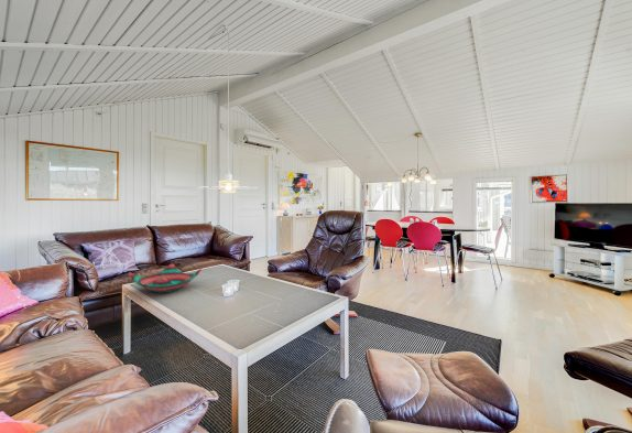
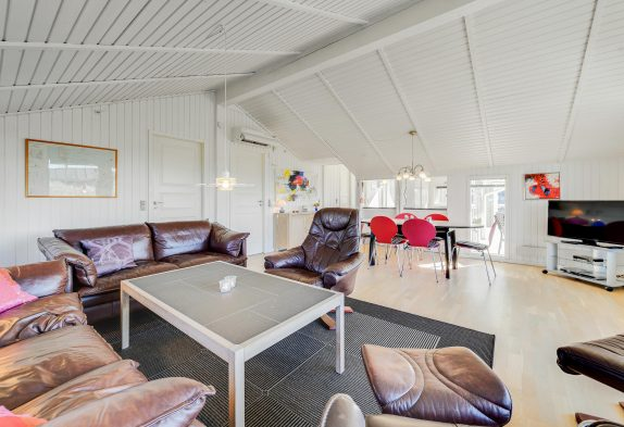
- decorative bowl (166, 279)
